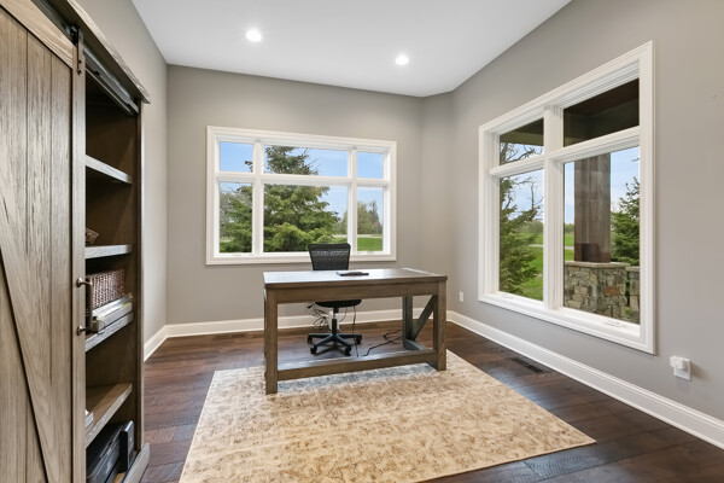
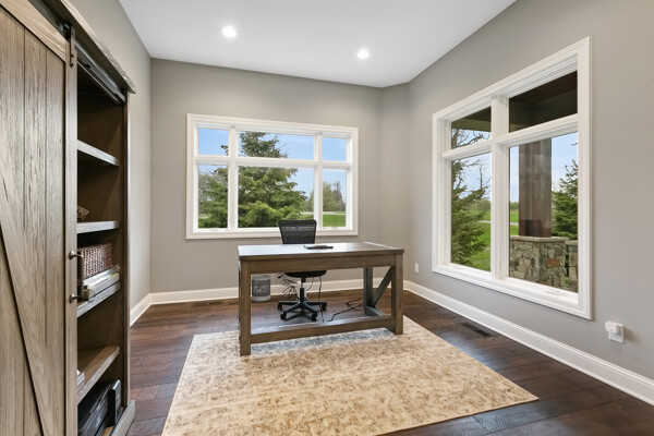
+ wastebasket (261, 287)
